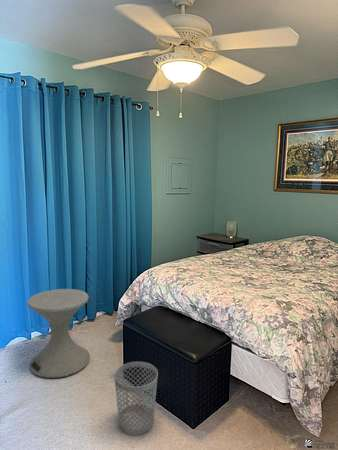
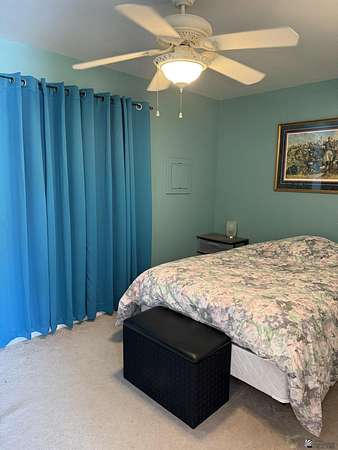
- wastebasket (136, 398)
- side table (59, 330)
